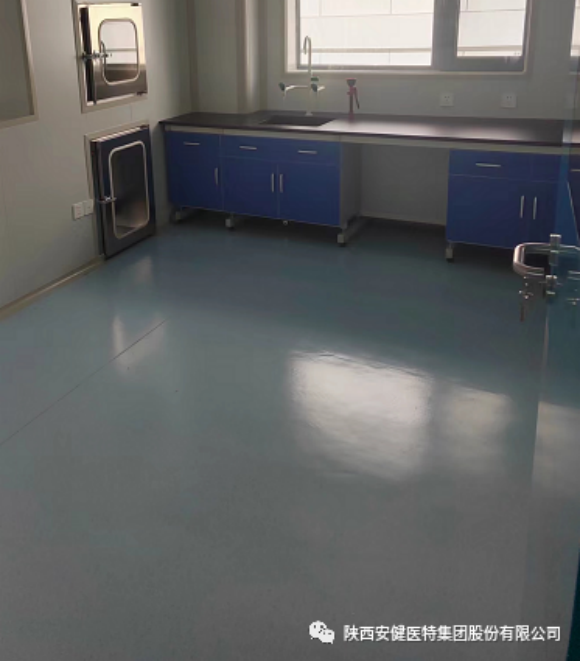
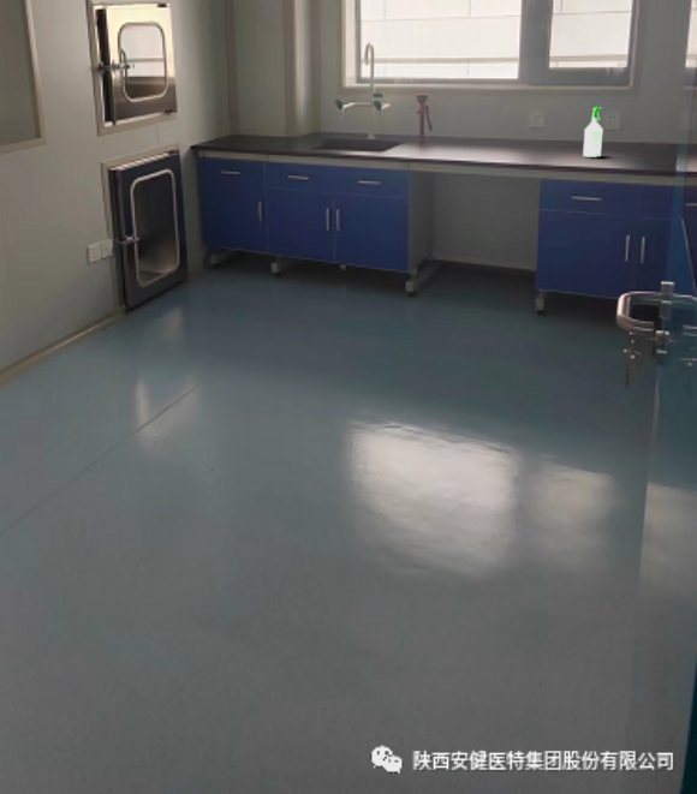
+ spray bottle (594, 131)
